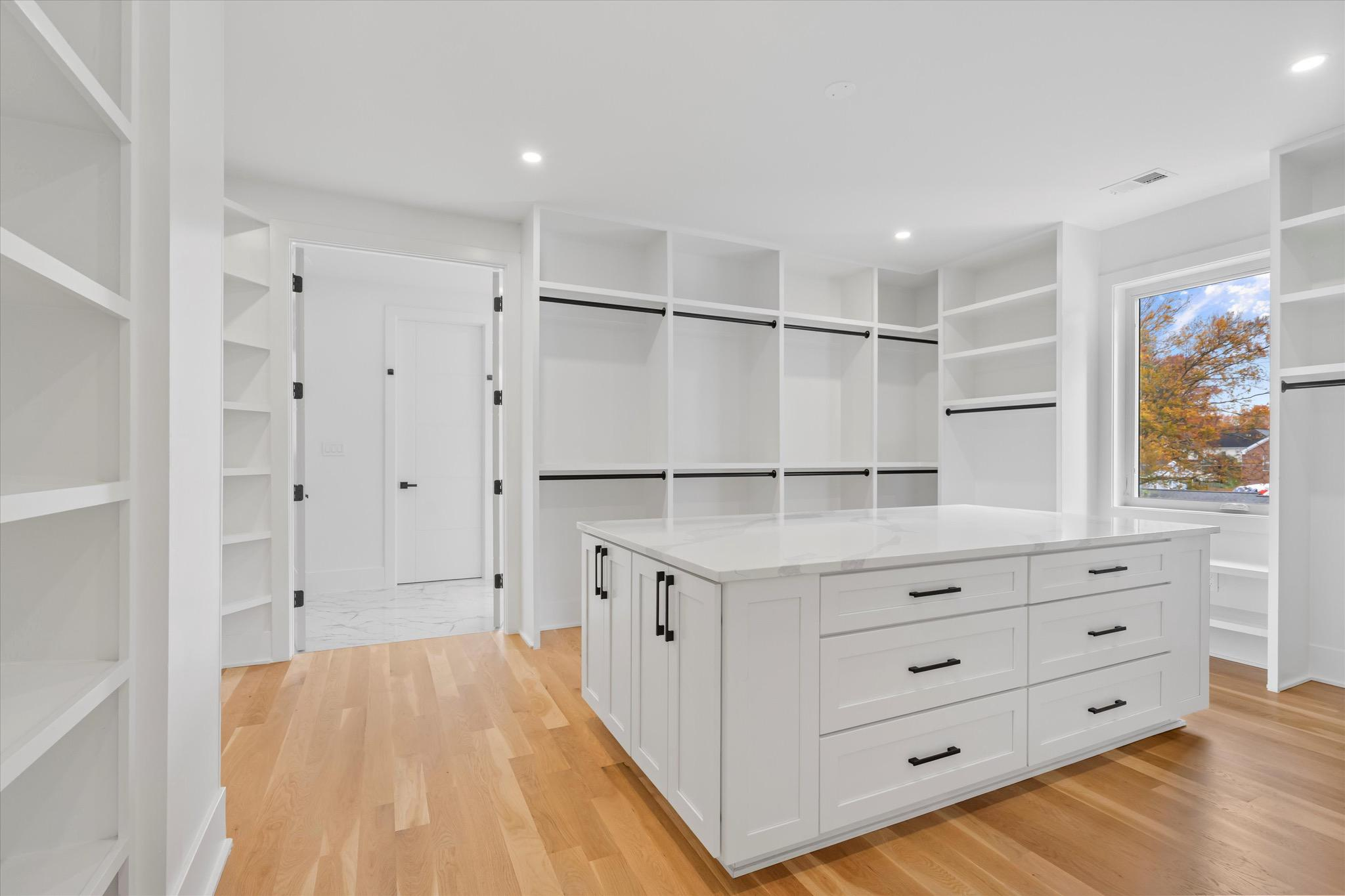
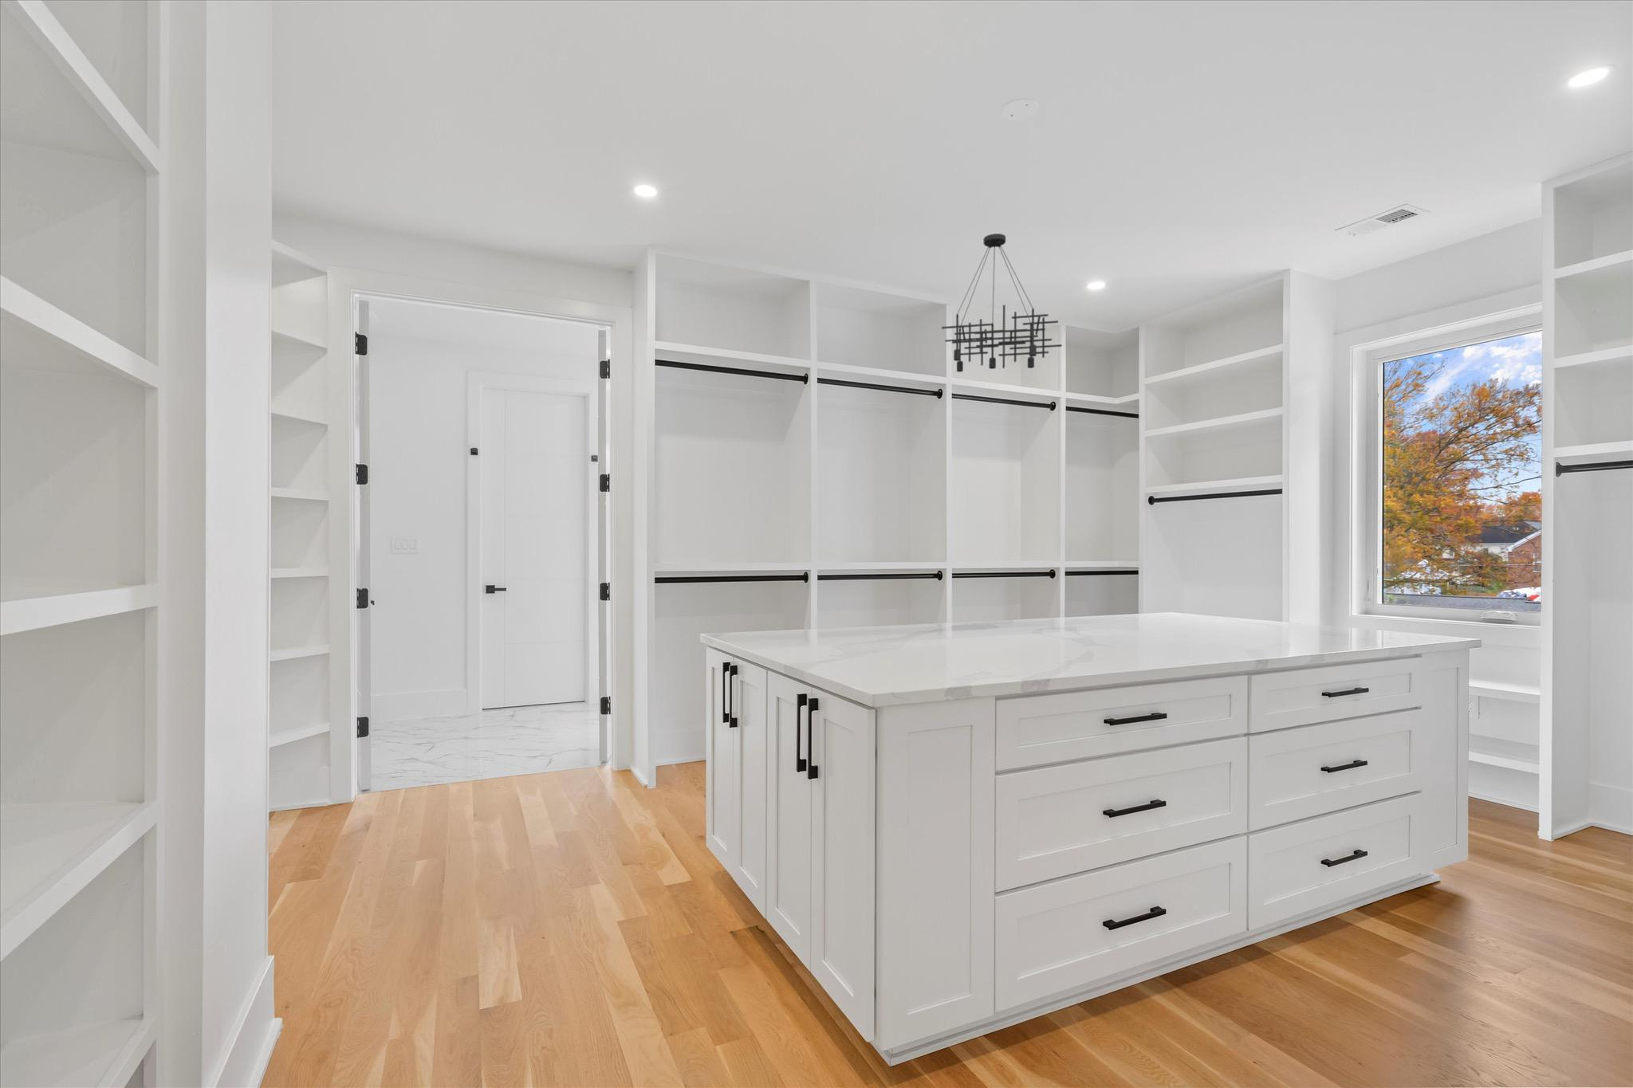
+ chandelier (1003, 305)
